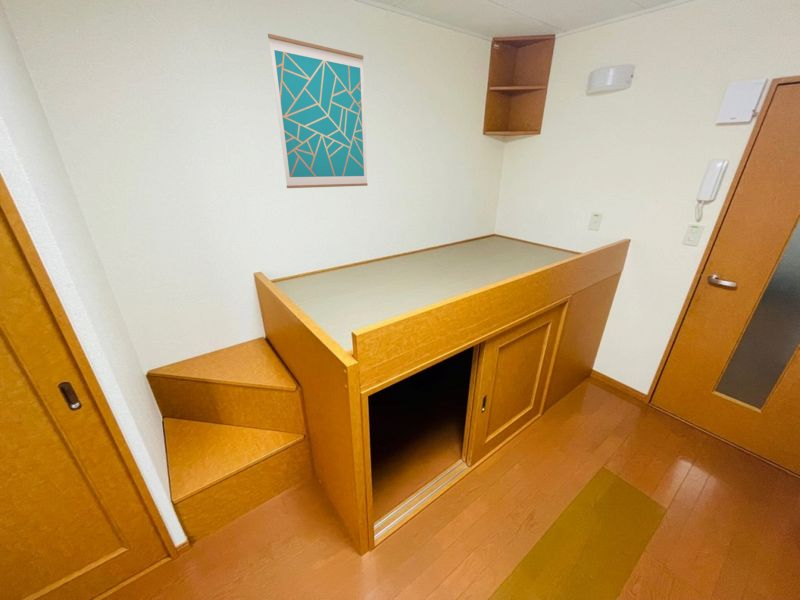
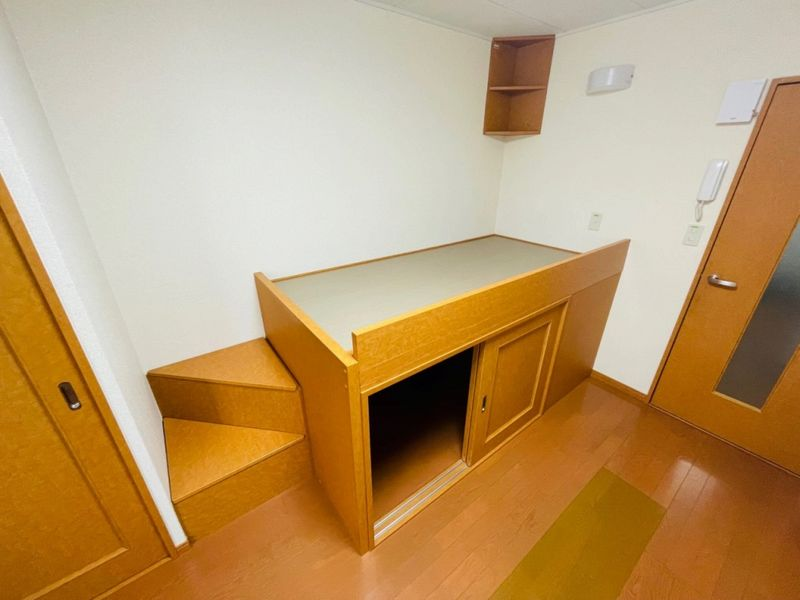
- wall art (325, 121)
